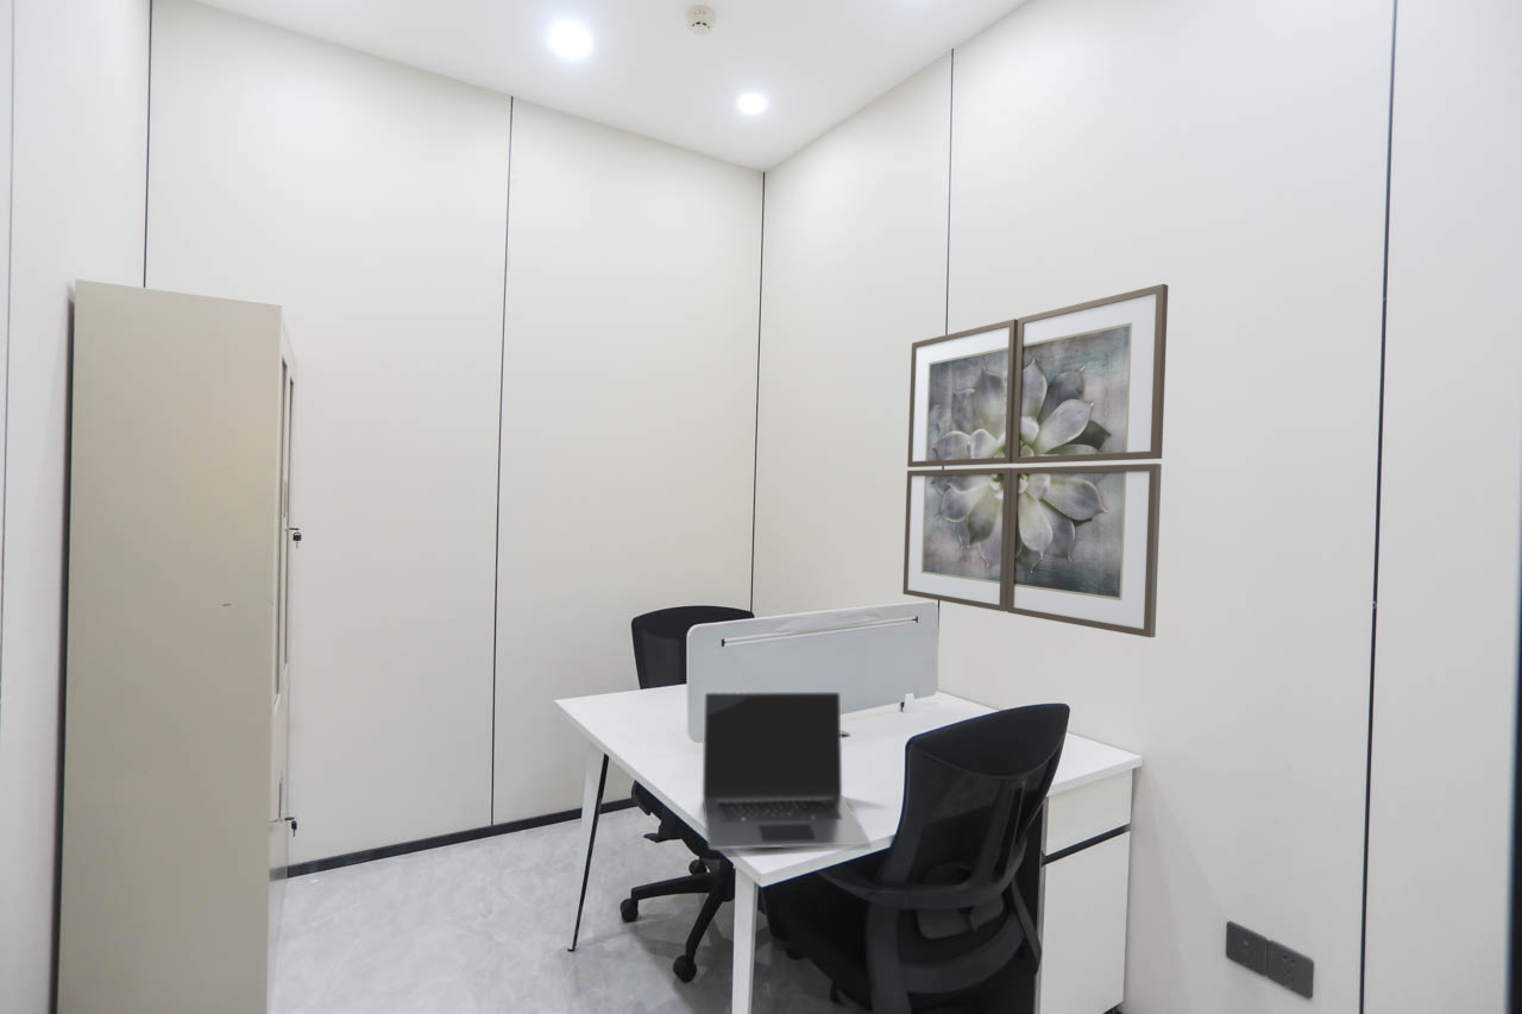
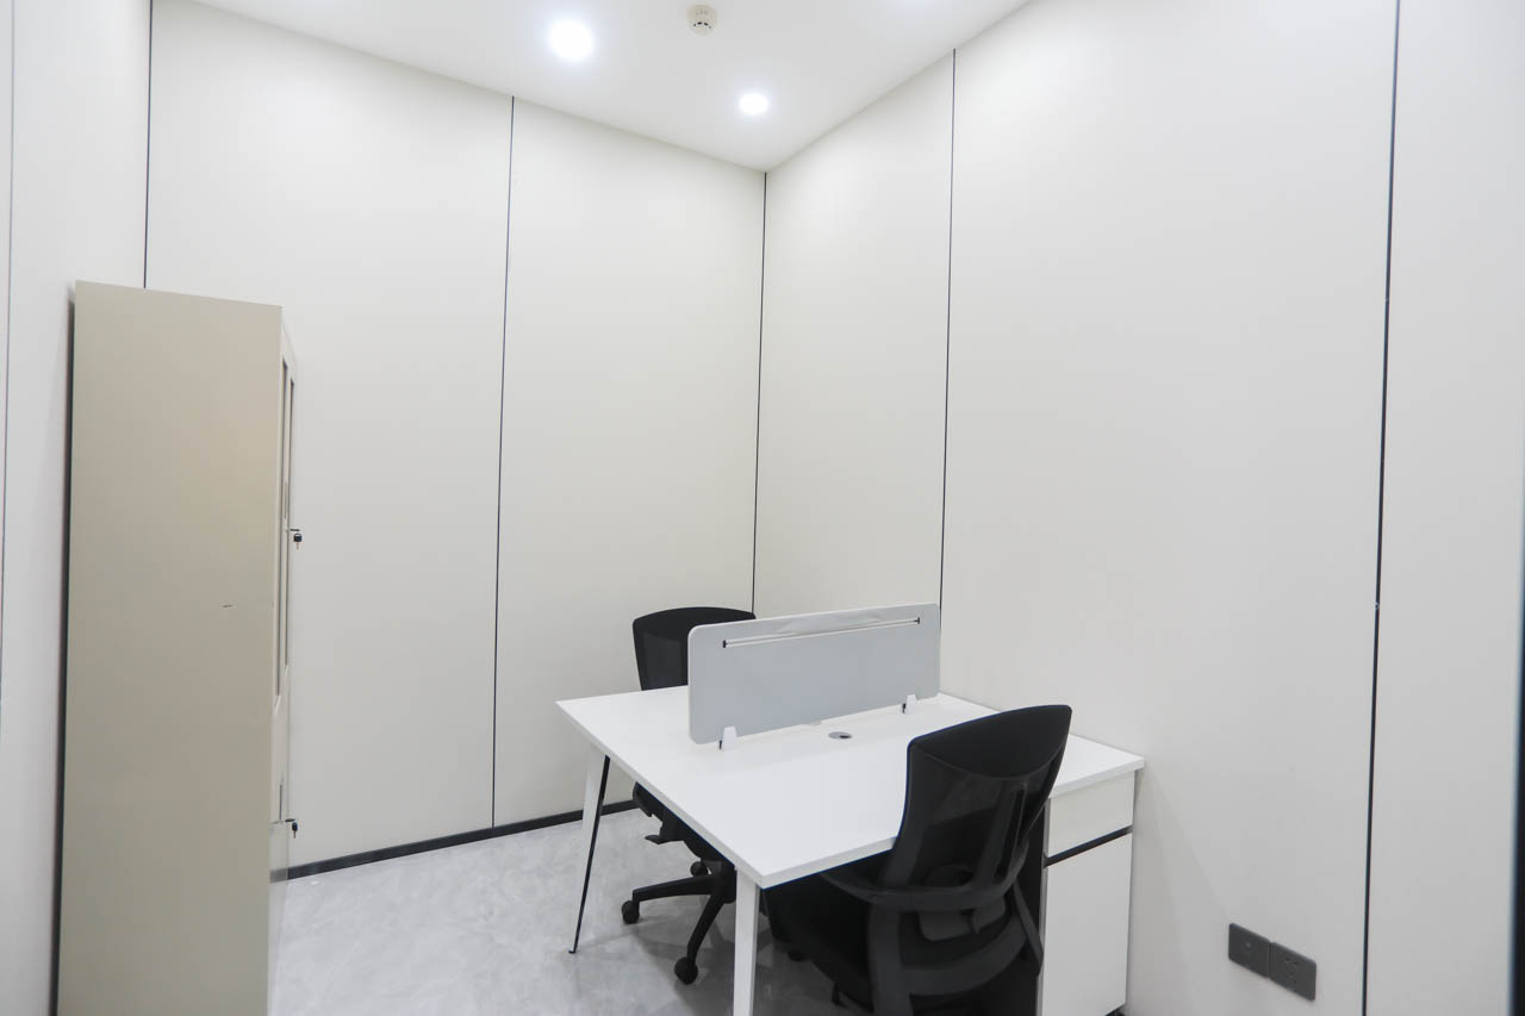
- laptop (781, 762)
- wall art (1013, 467)
